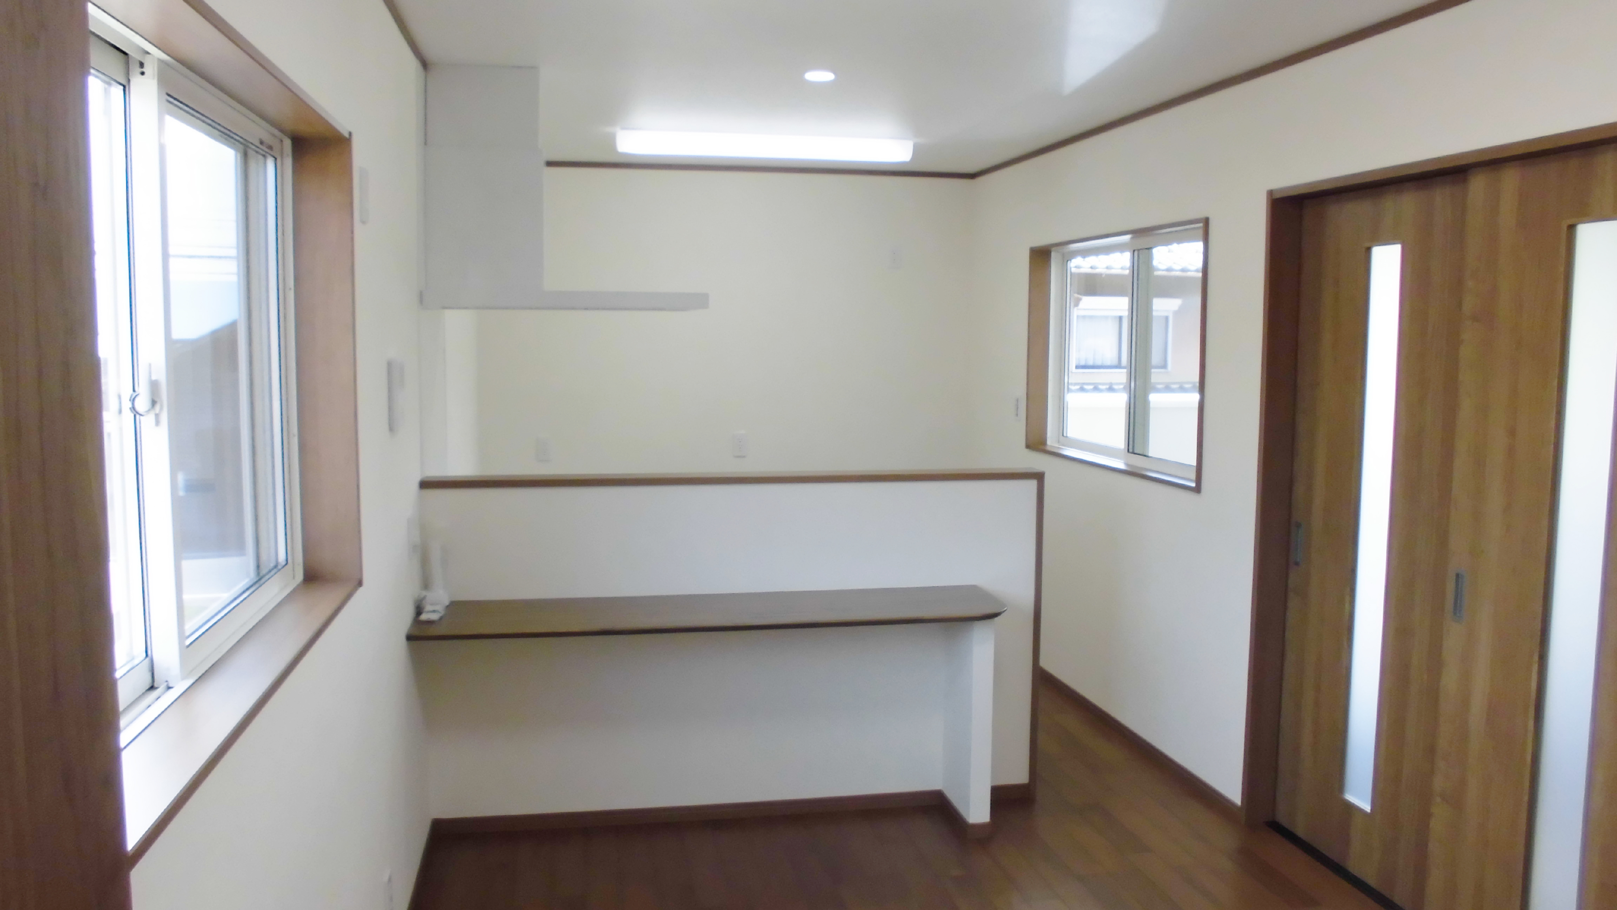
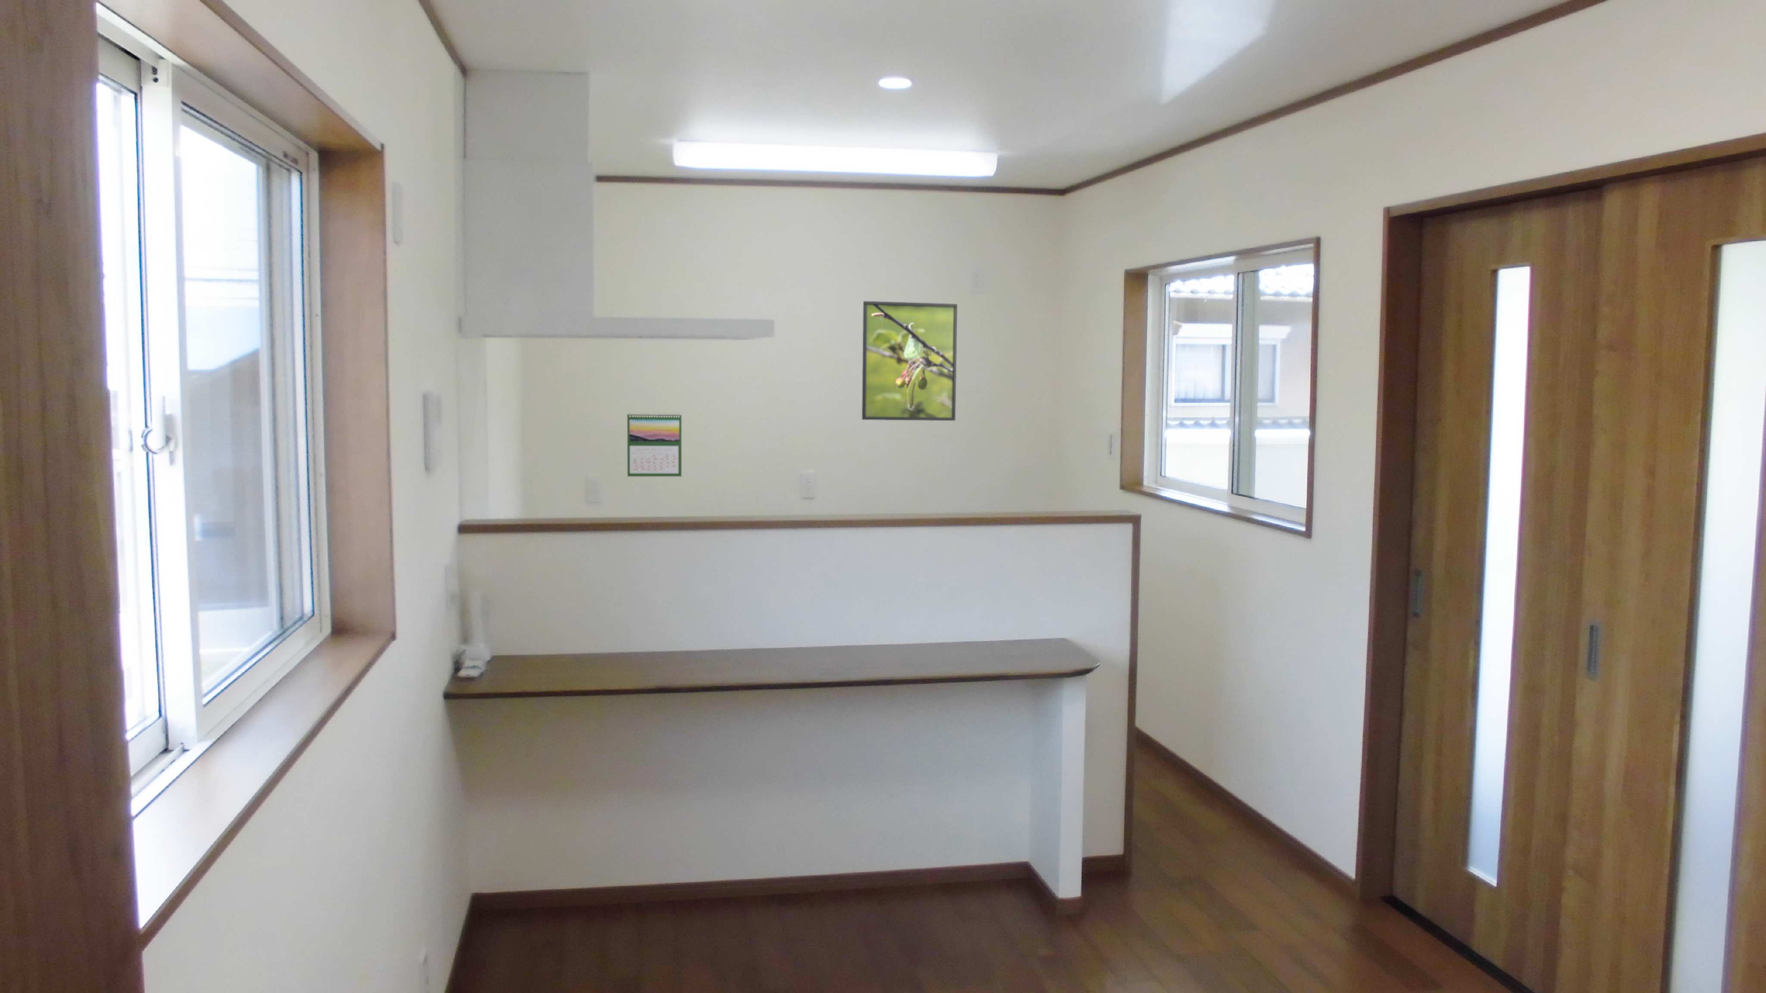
+ calendar (655, 444)
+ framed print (910, 361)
